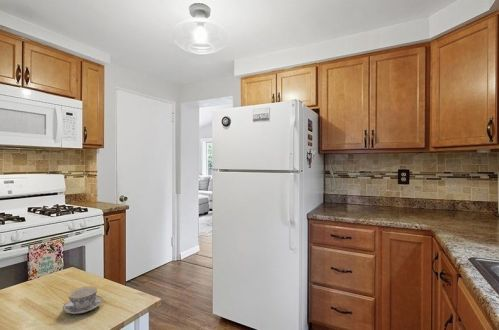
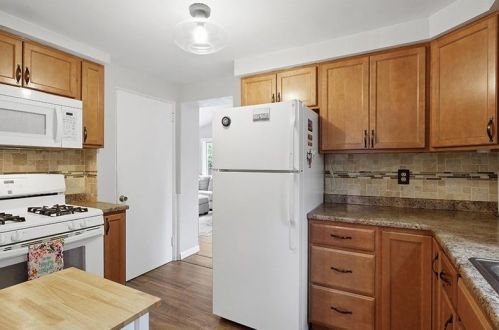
- chinaware (83, 299)
